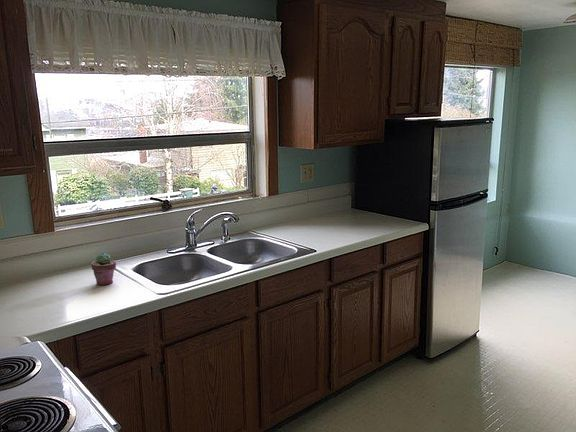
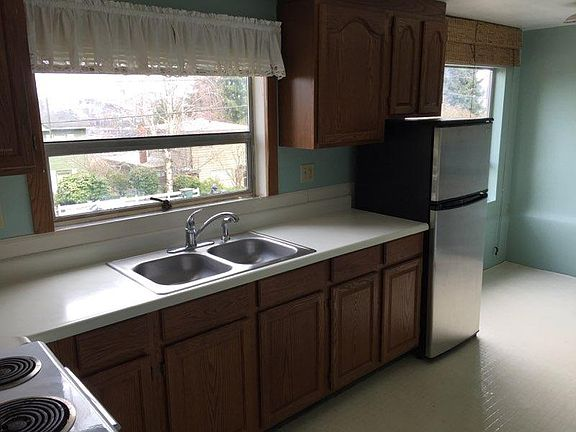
- potted succulent (104, 268)
